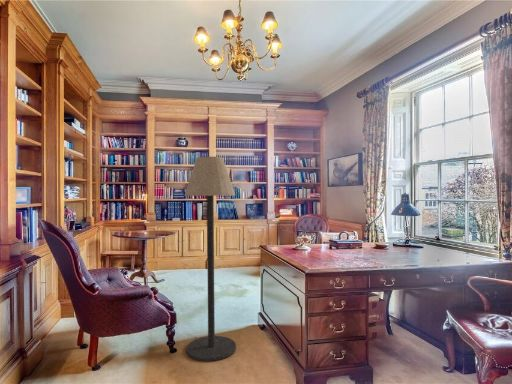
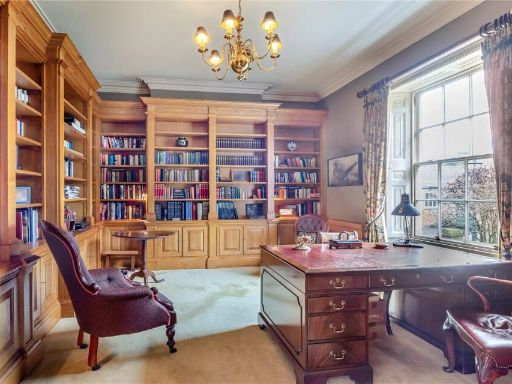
- floor lamp (210, 253)
